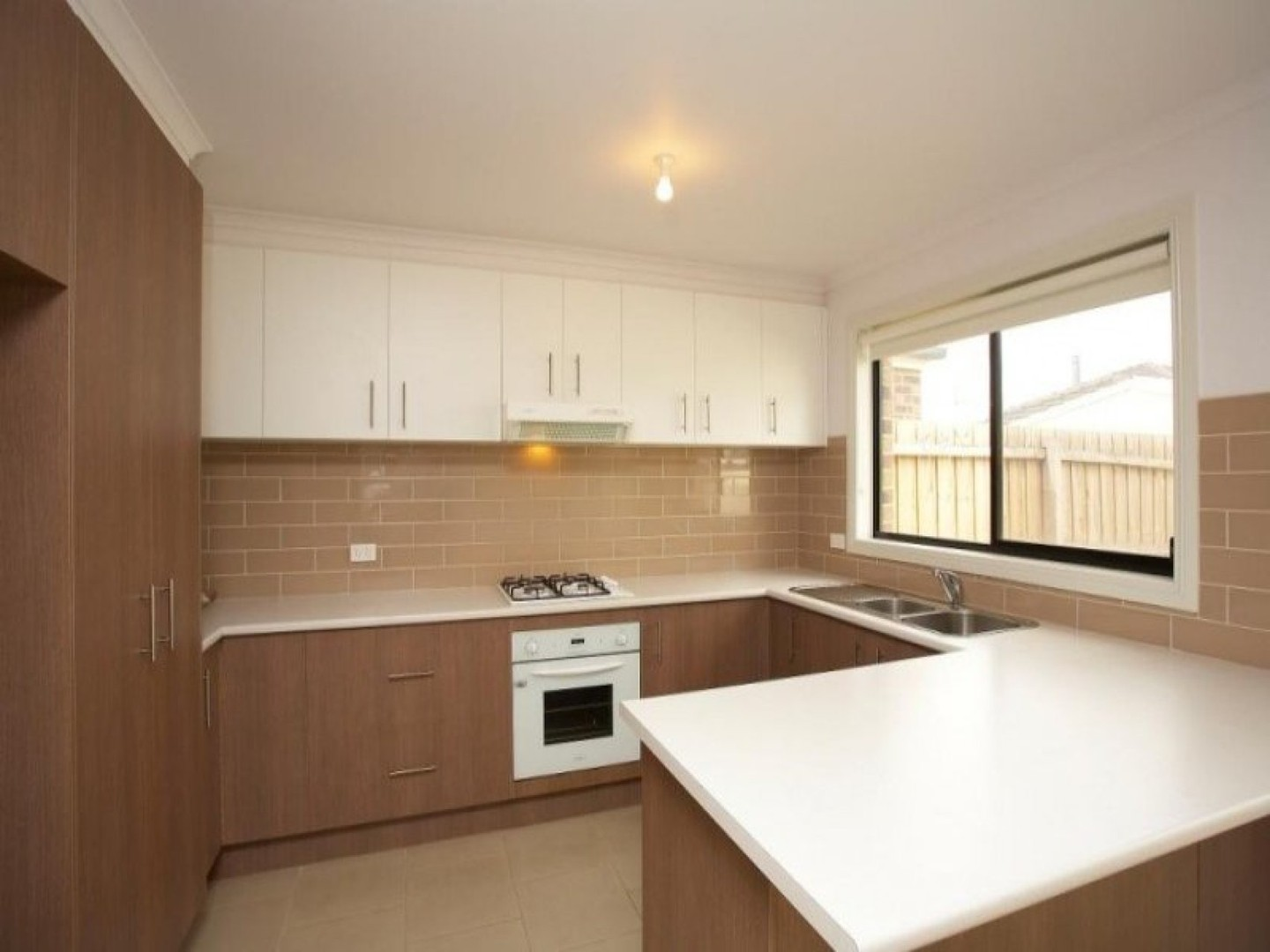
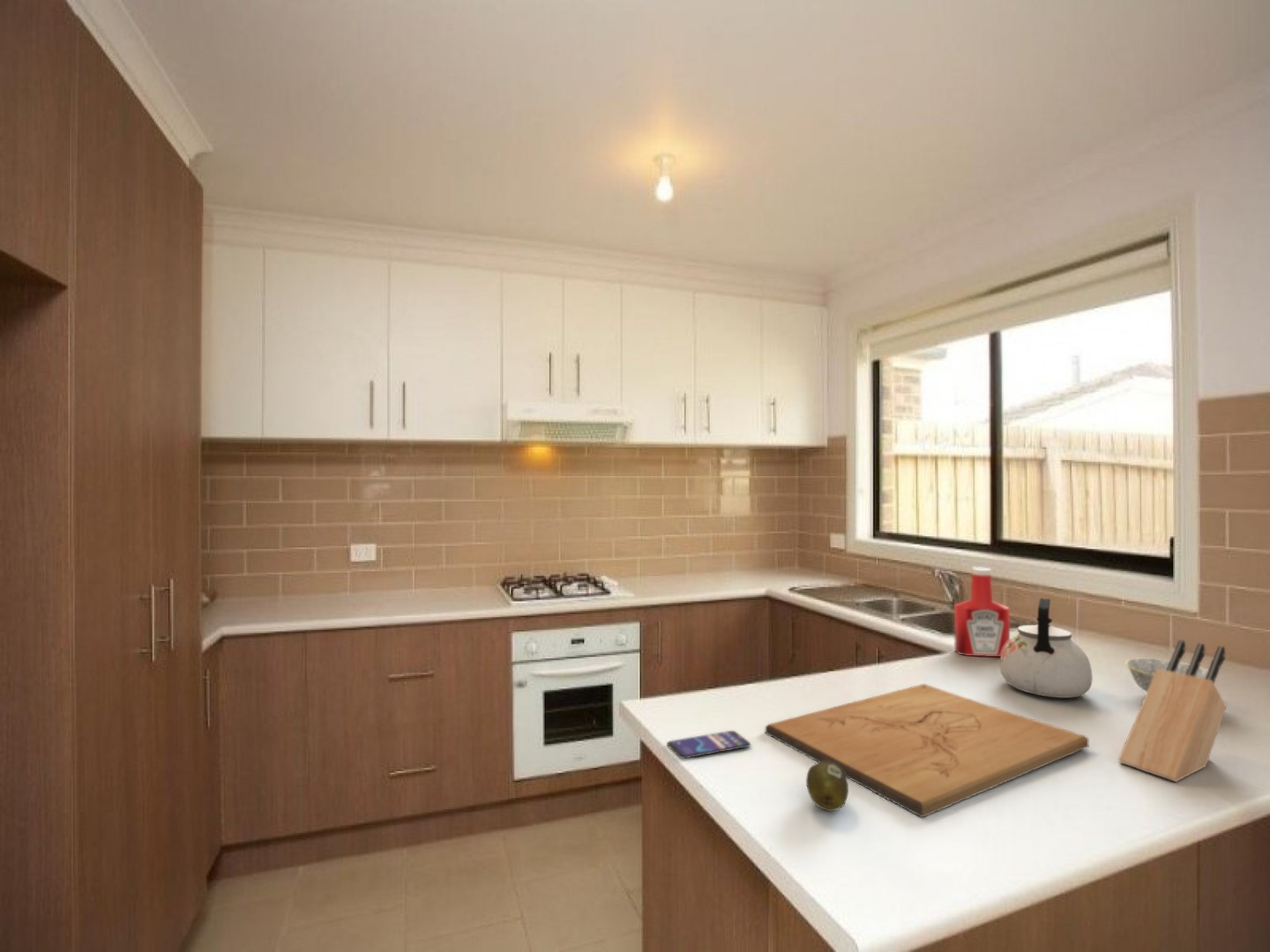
+ smartphone (708, 744)
+ kettle (1044, 644)
+ fruit (827, 785)
+ cutting board (923, 734)
+ knife block (1177, 703)
+ soap bottle (982, 611)
+ bowl (1176, 672)
